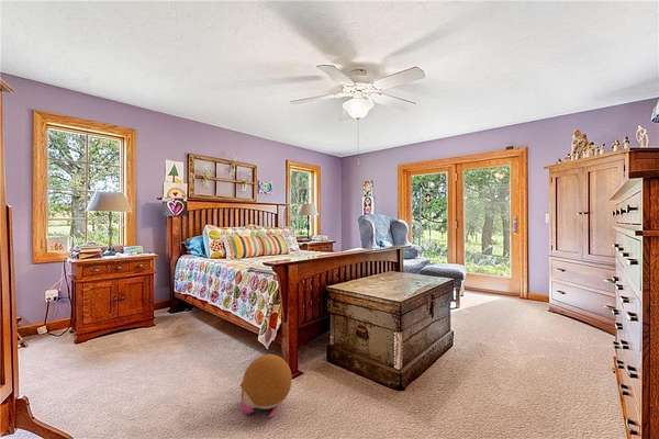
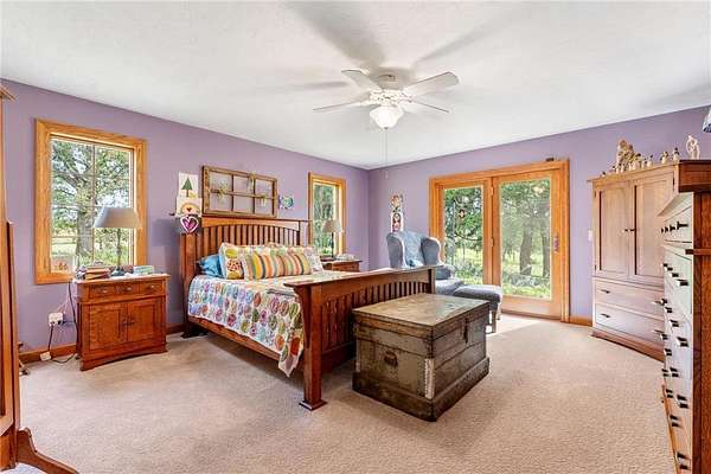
- plush toy (266, 381)
